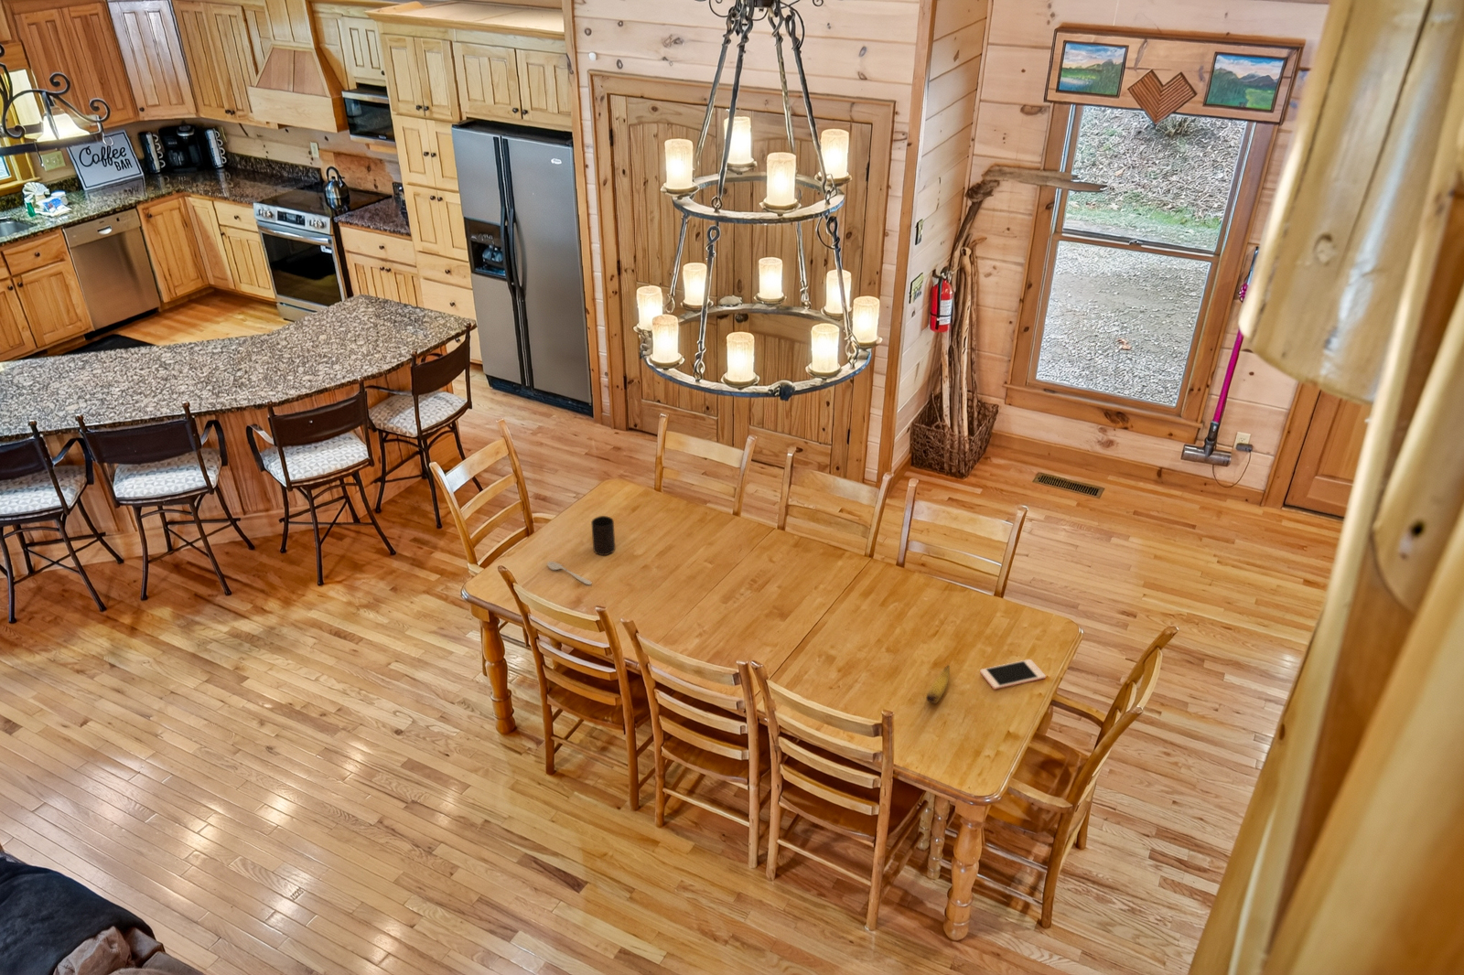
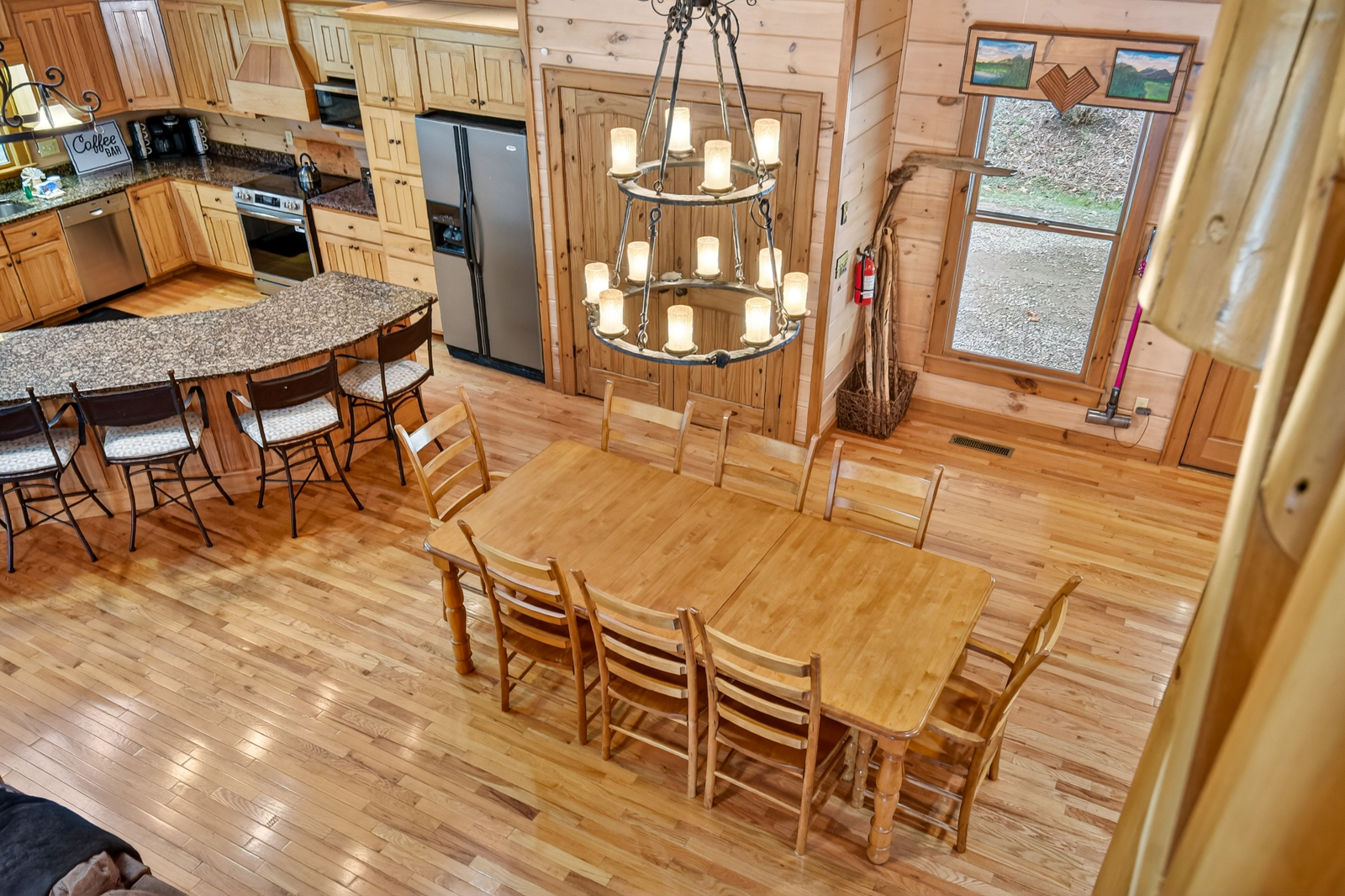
- cup (603, 535)
- cell phone (1012, 674)
- spoon (569, 572)
- banana (937, 687)
